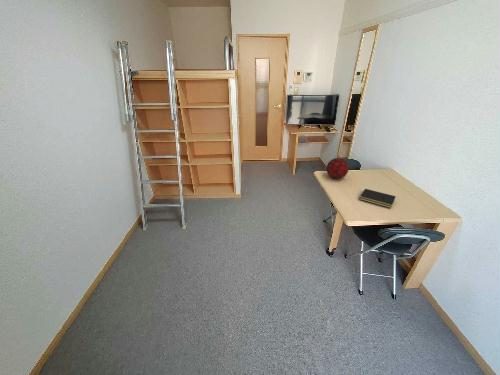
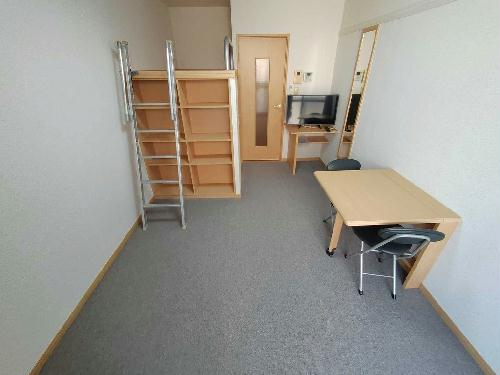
- decorative orb (337, 168)
- notepad (377, 197)
